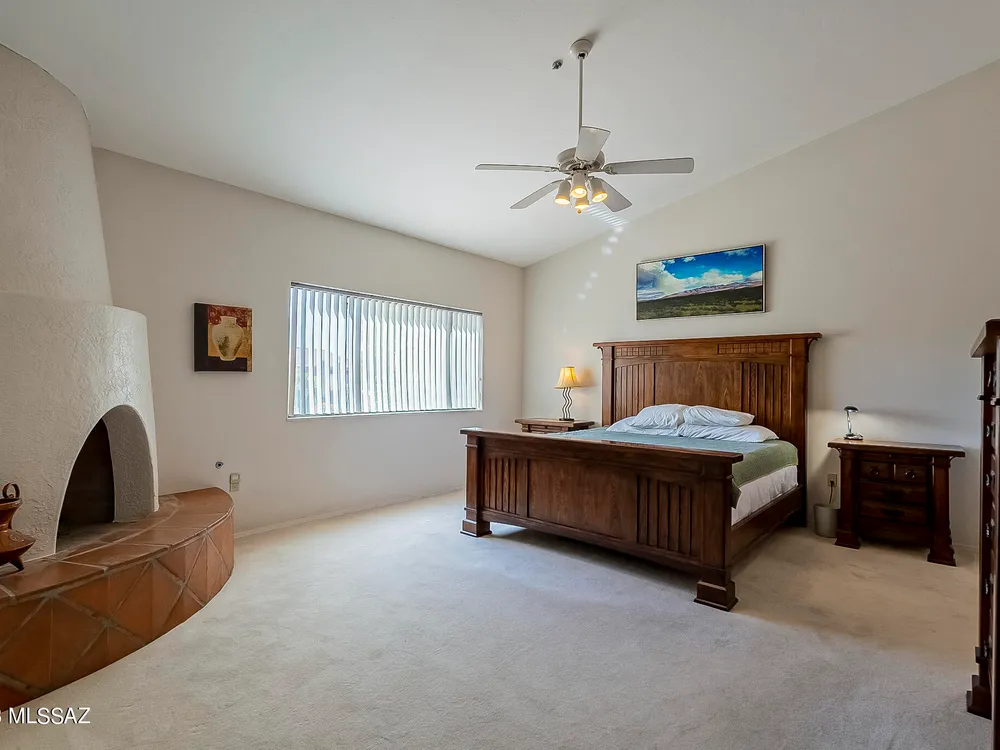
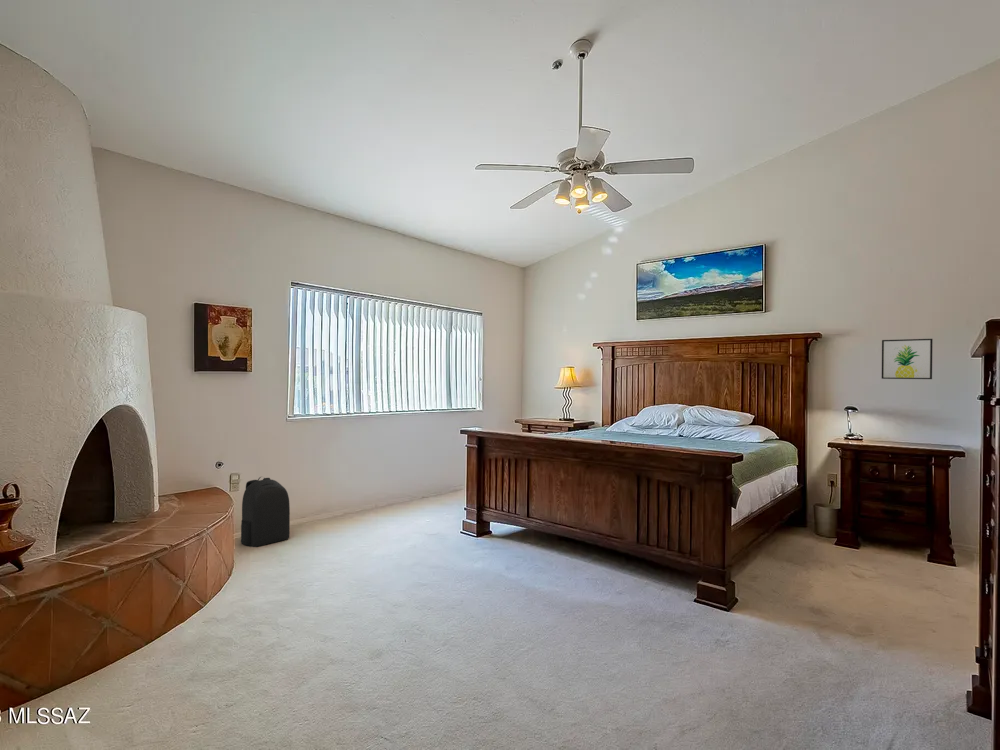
+ backpack (263, 508)
+ wall art (906, 359)
